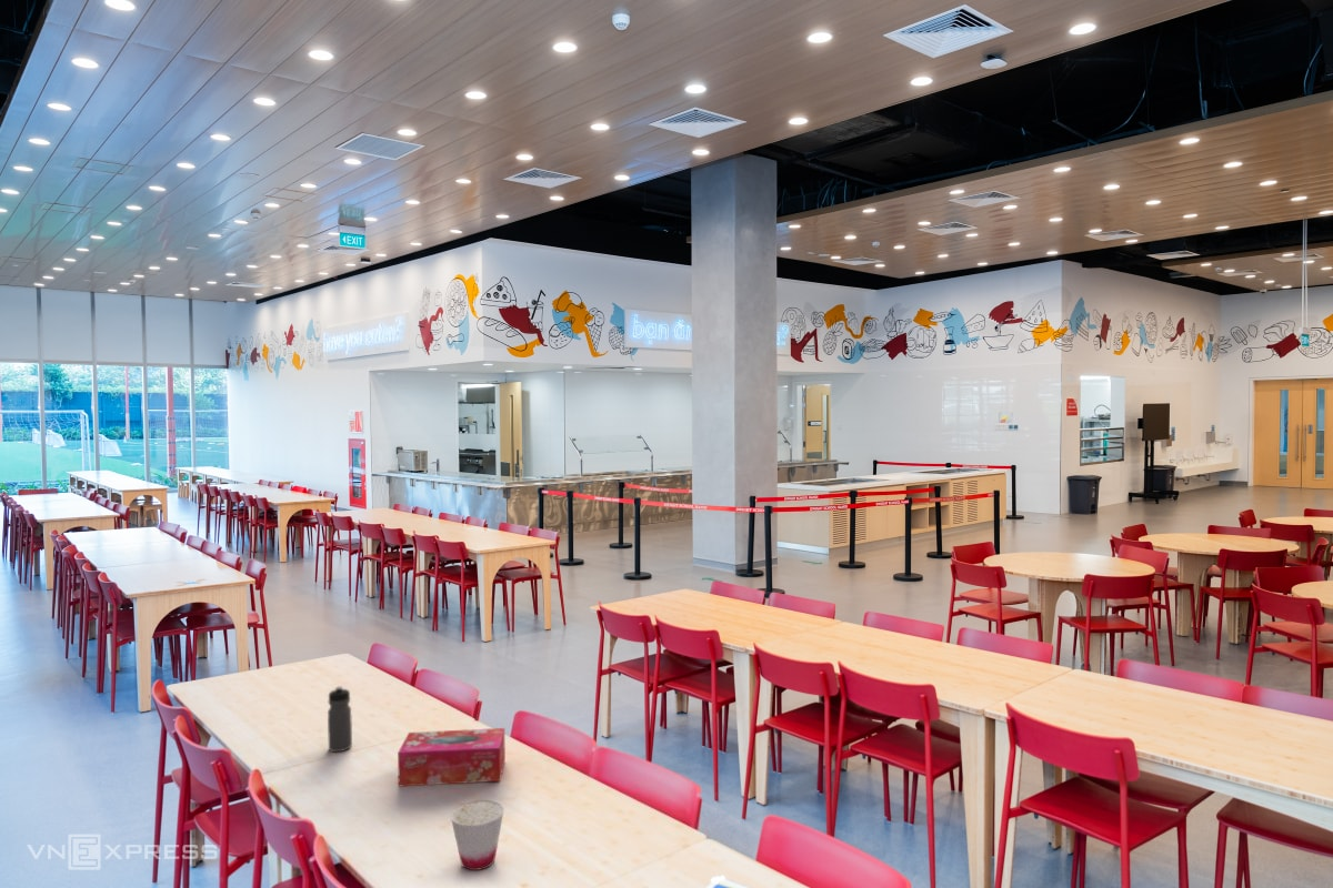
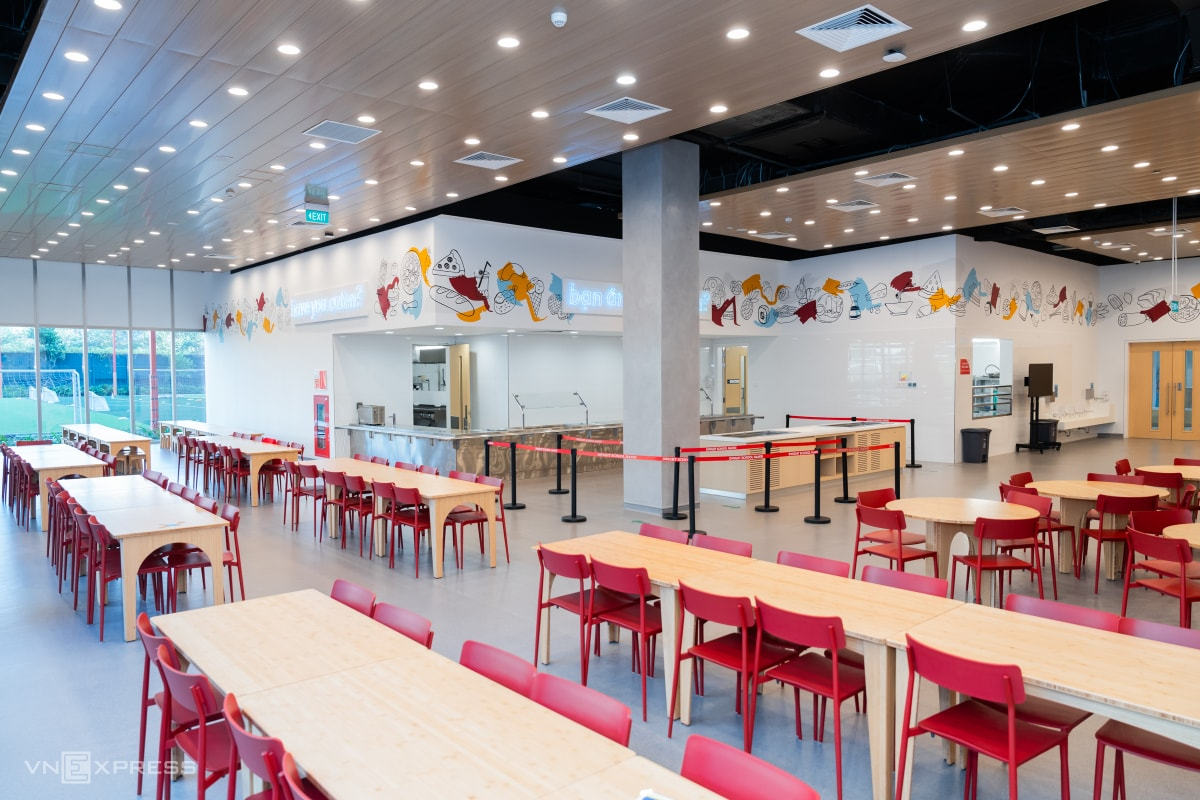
- tissue box (453, 756)
- cup (478, 837)
- water bottle (339, 717)
